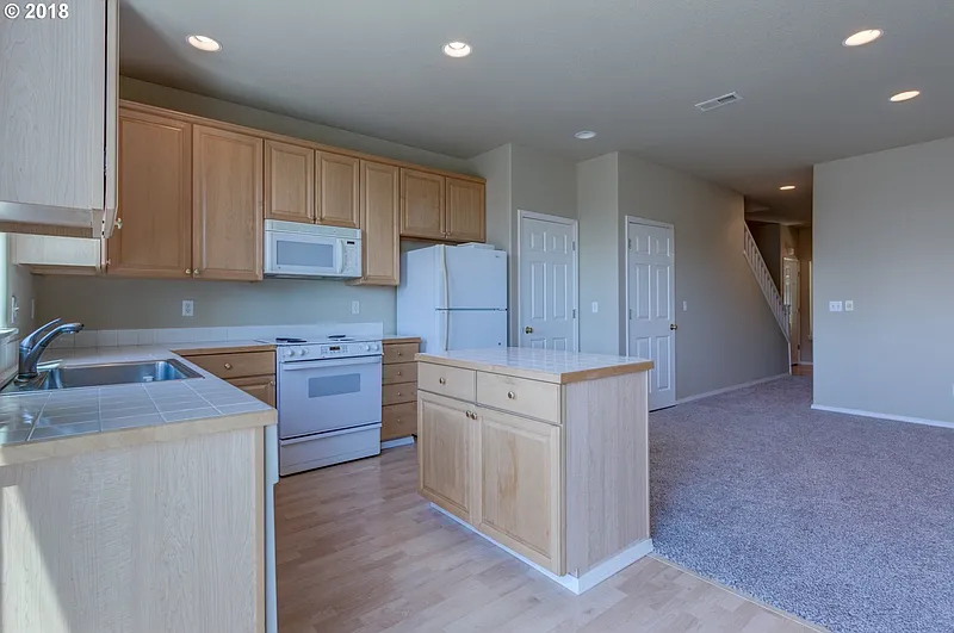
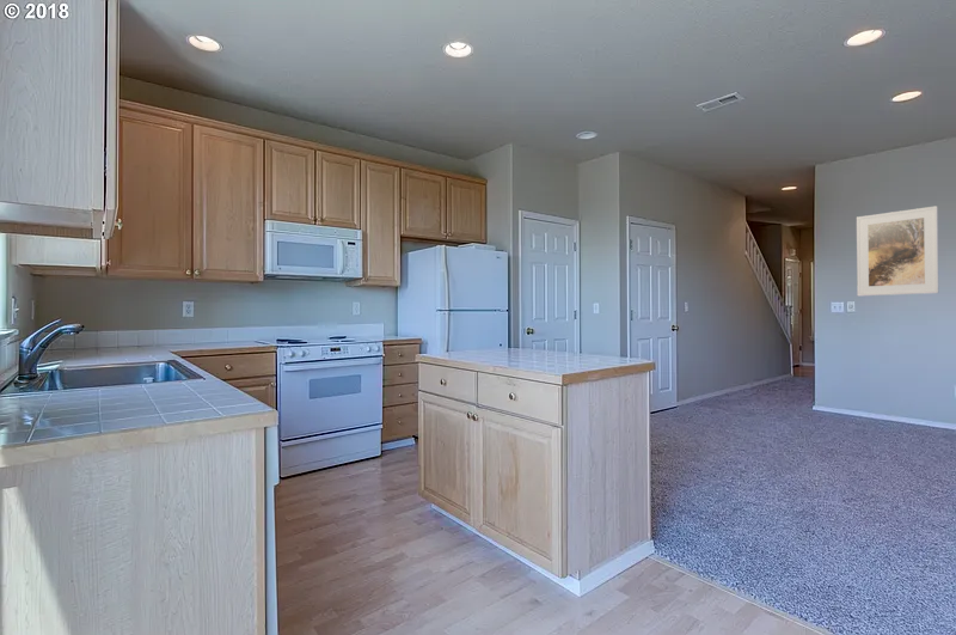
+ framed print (895, 252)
